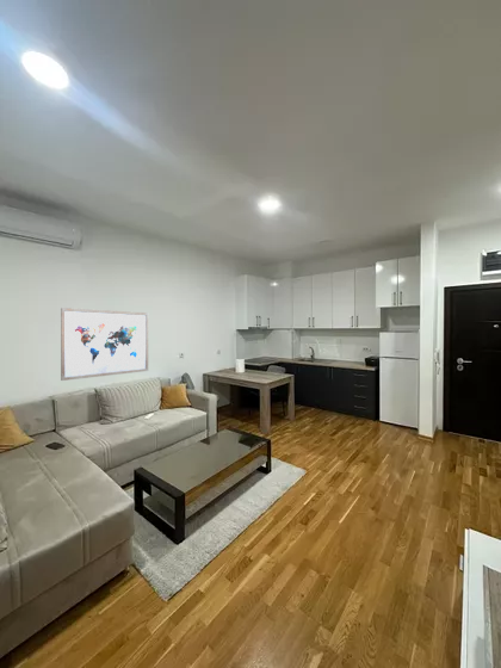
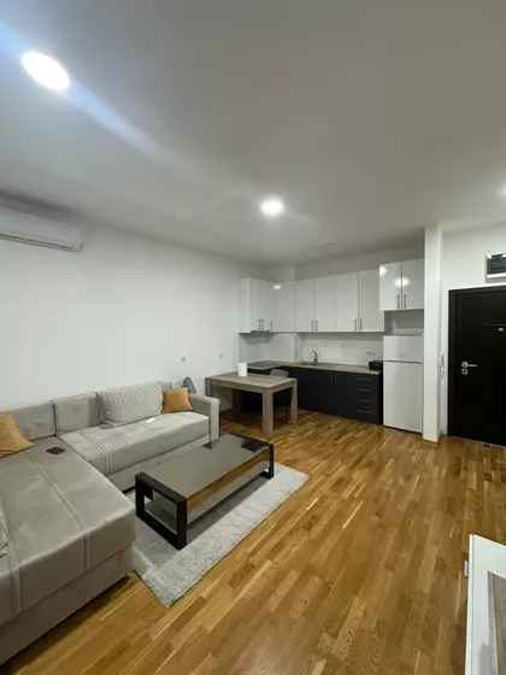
- wall art (109, 342)
